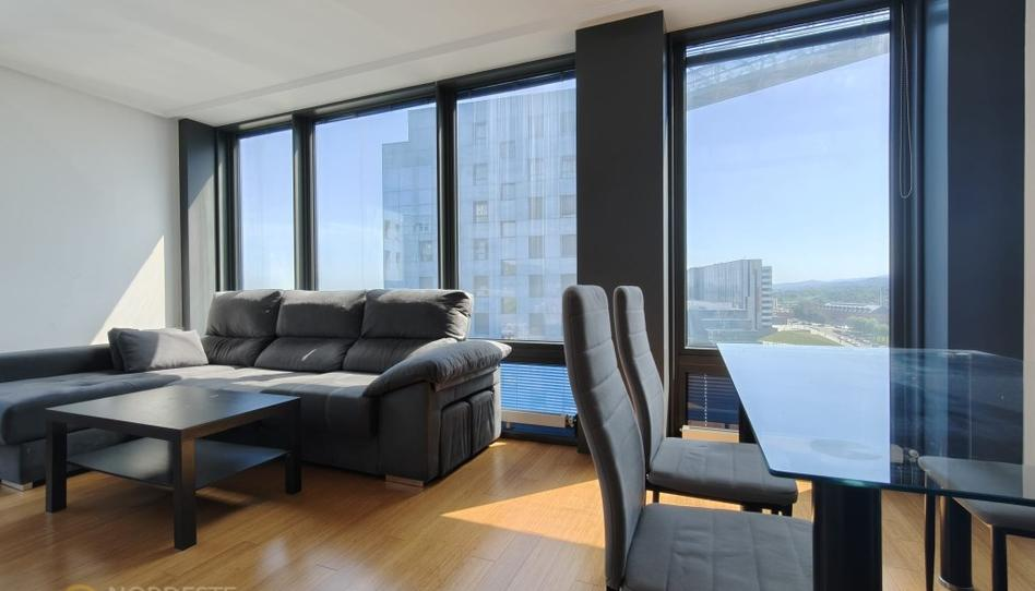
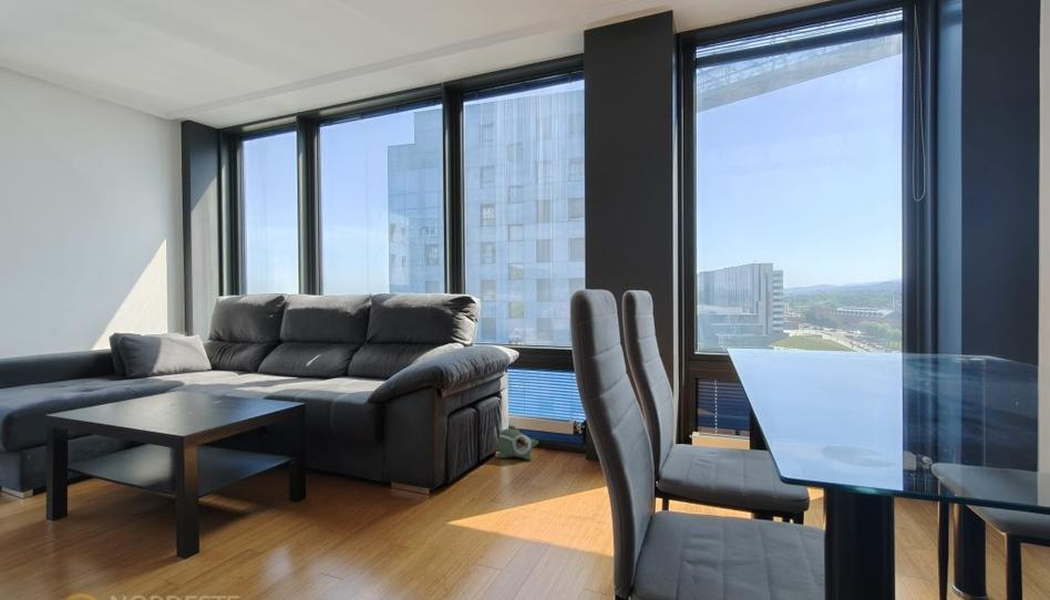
+ plush toy (512, 442)
